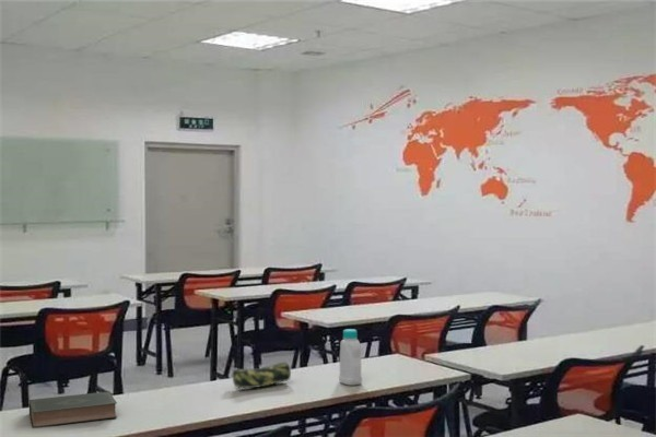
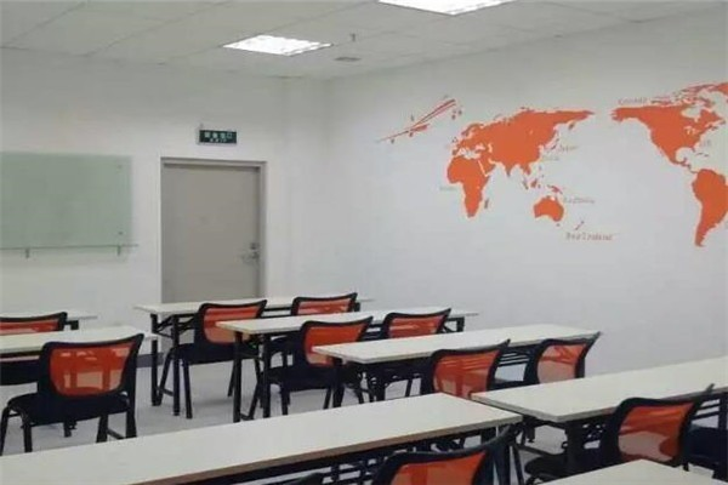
- pencil case (260, 376)
- bottle (350, 356)
- book (72, 408)
